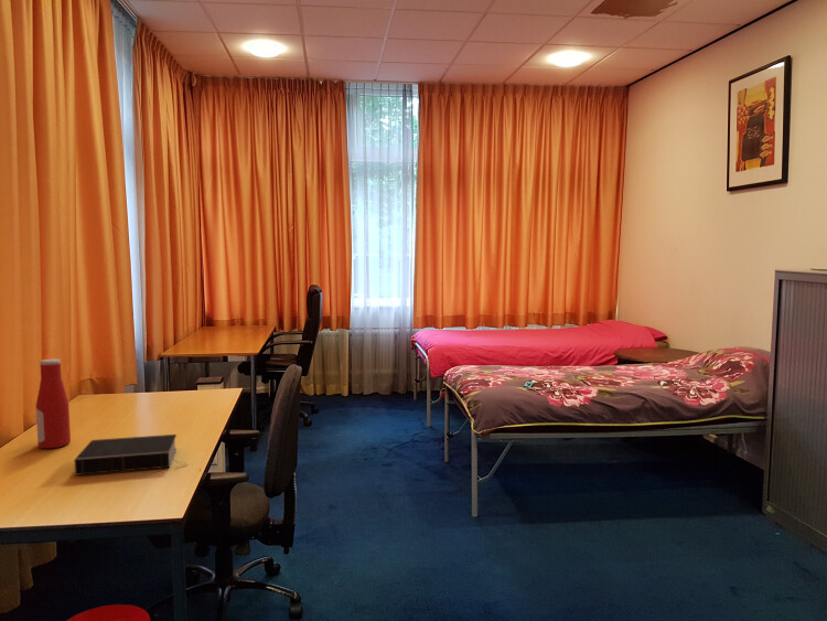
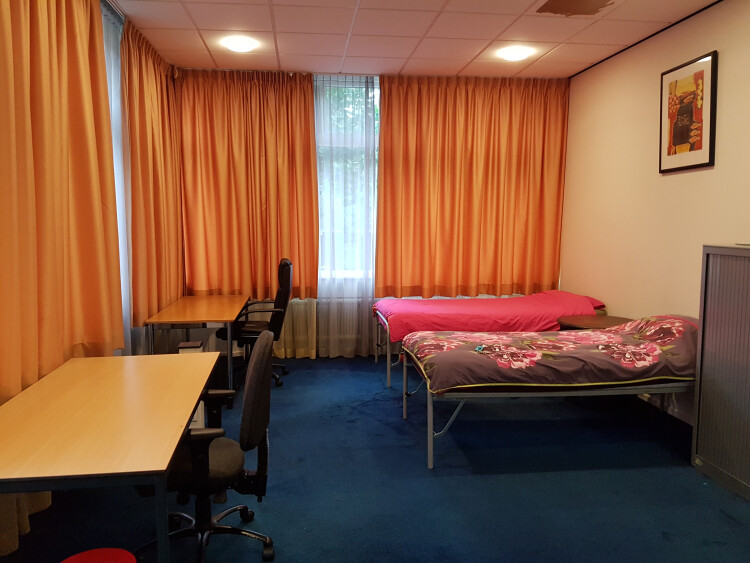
- bottle (52, 401)
- book (138, 452)
